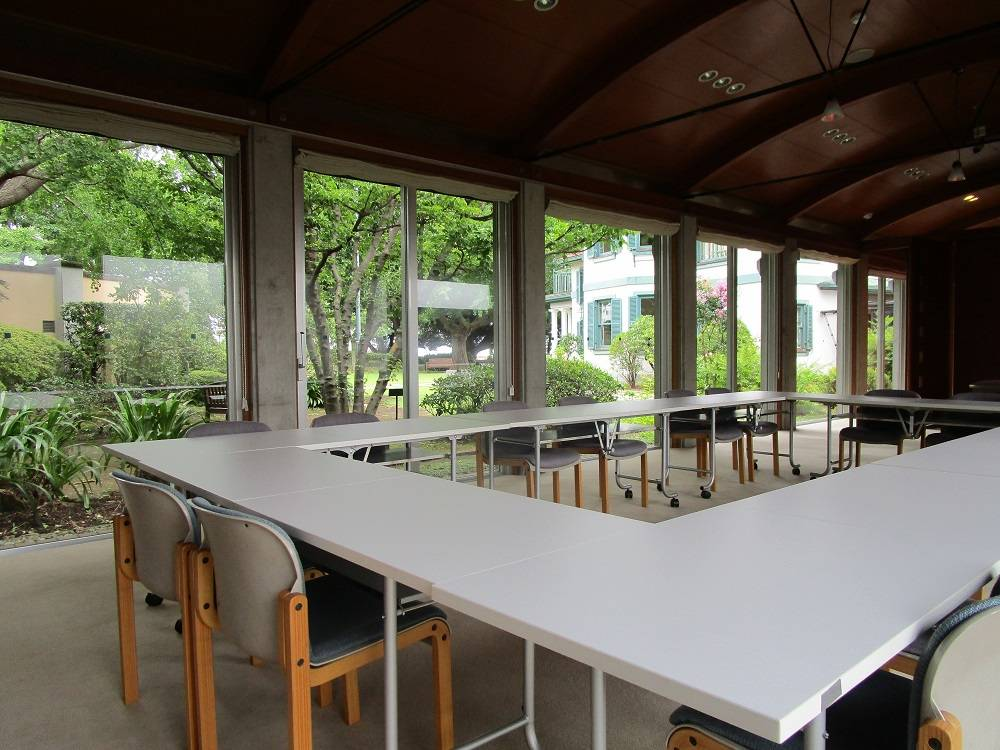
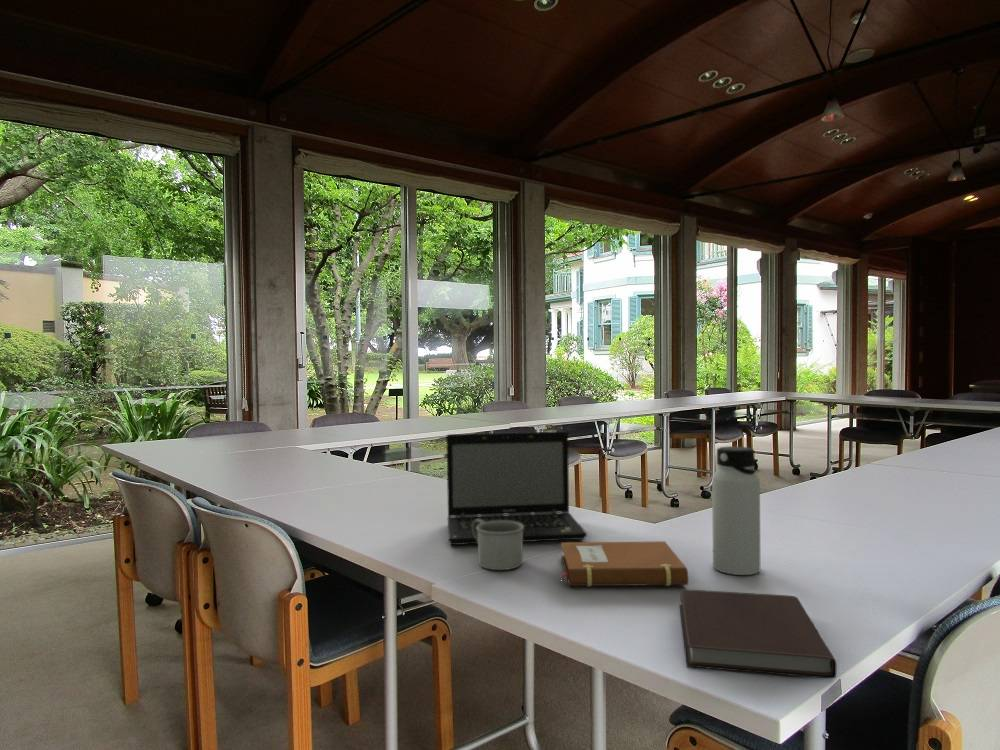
+ notebook (747, 628)
+ water bottle (735, 508)
+ laptop (512, 484)
+ mug (497, 543)
+ notebook (617, 563)
